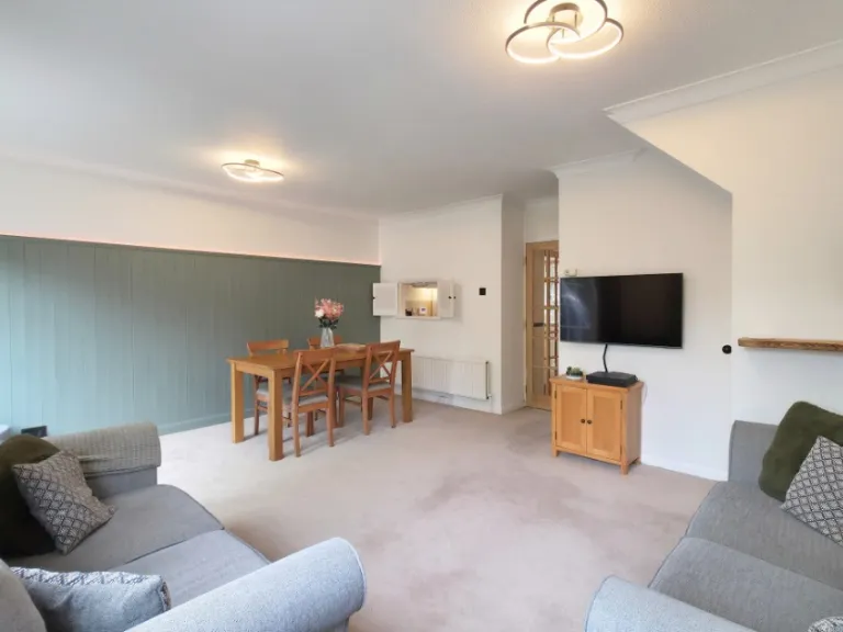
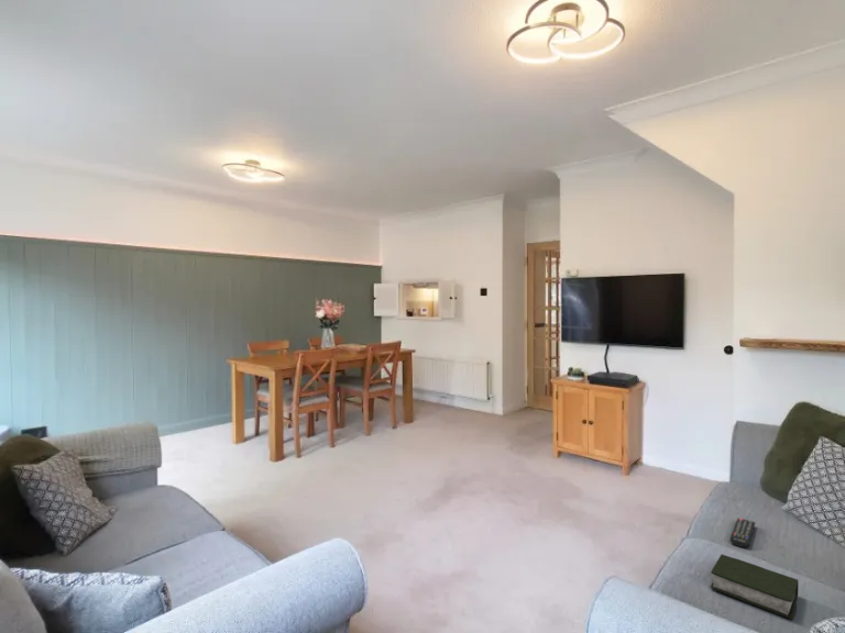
+ remote control (743, 532)
+ book (754, 584)
